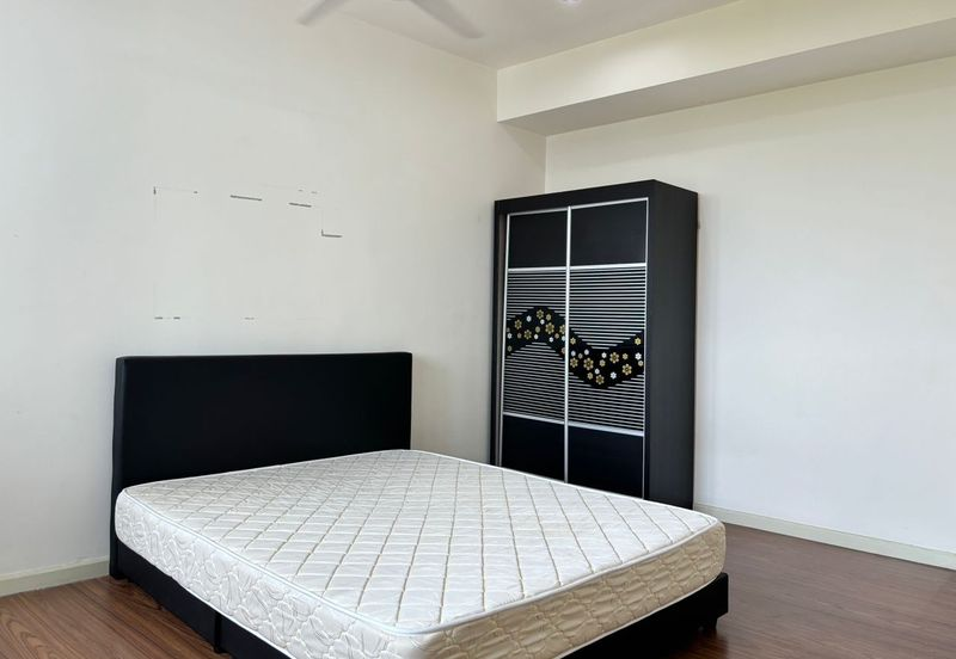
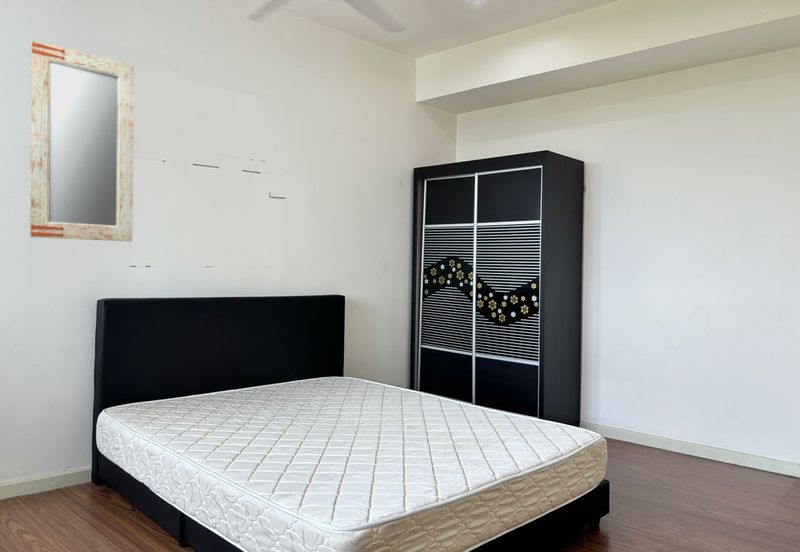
+ home mirror (84, 146)
